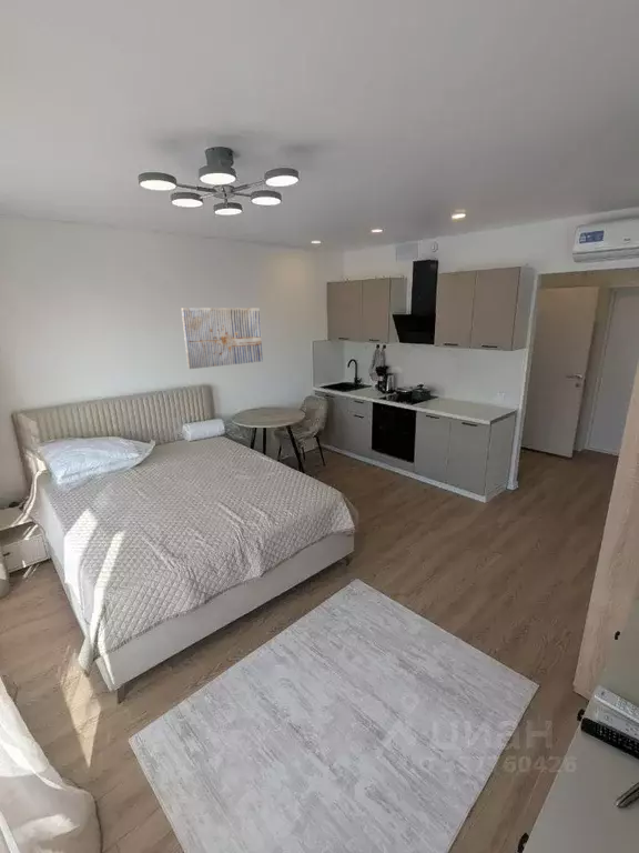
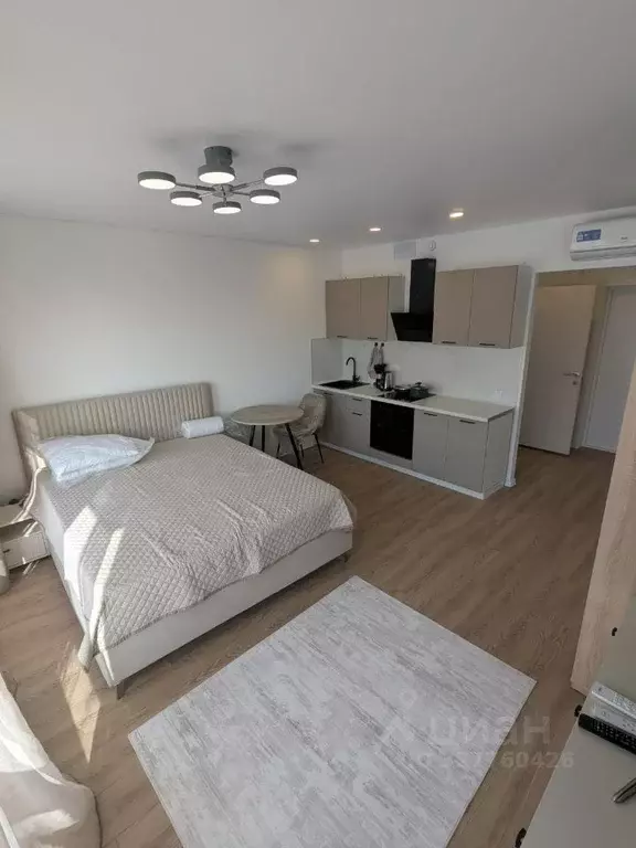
- wall art (225, 337)
